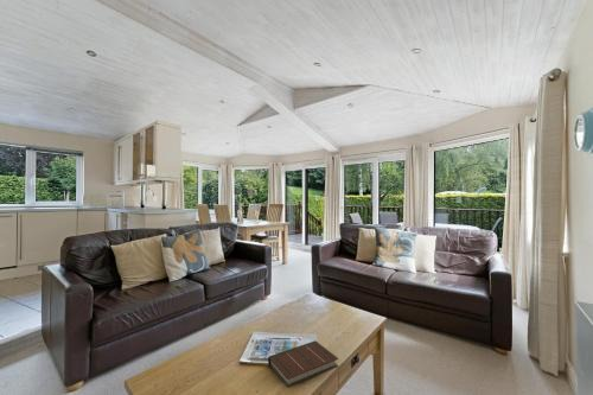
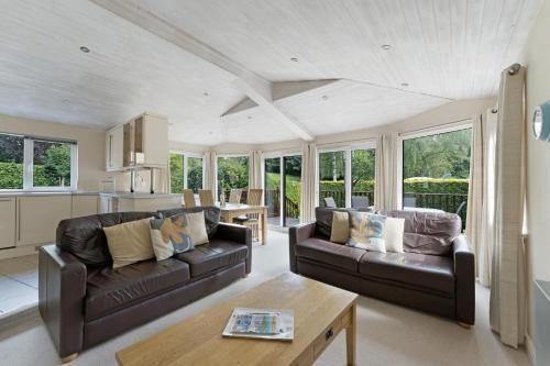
- book (302, 361)
